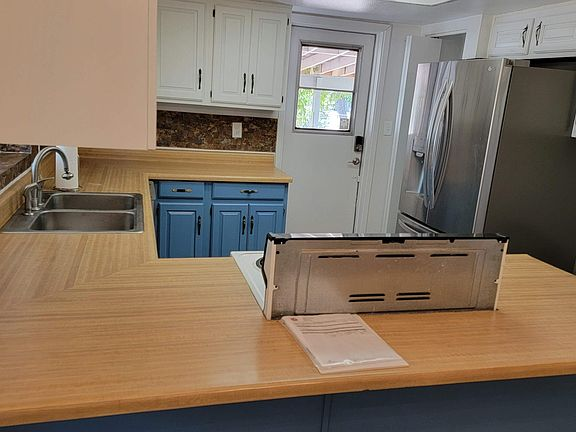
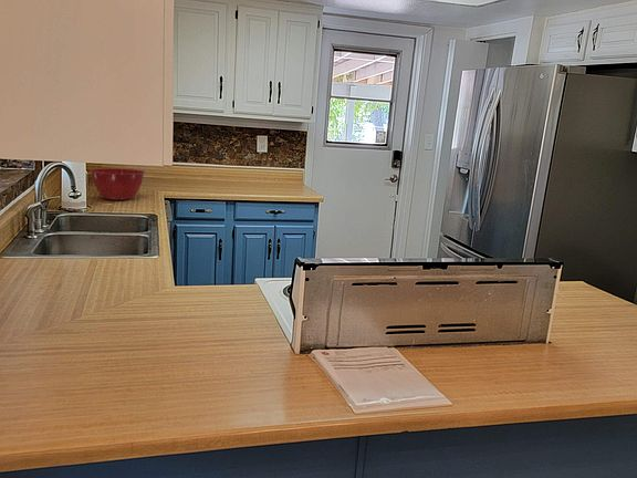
+ mixing bowl (117, 184)
